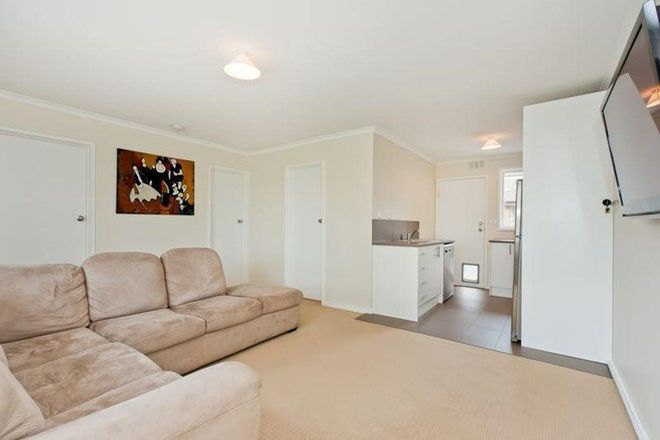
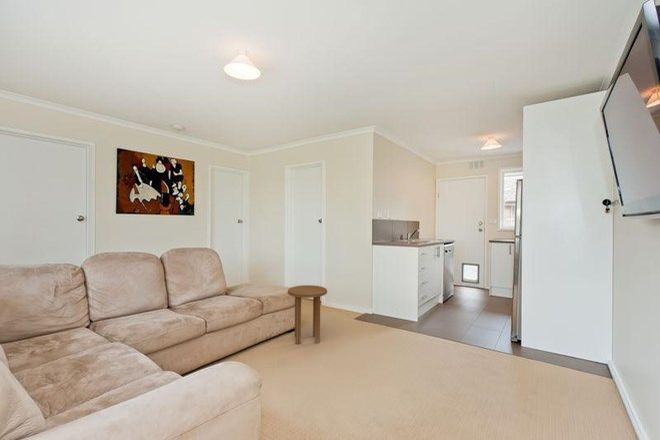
+ side table (313, 314)
